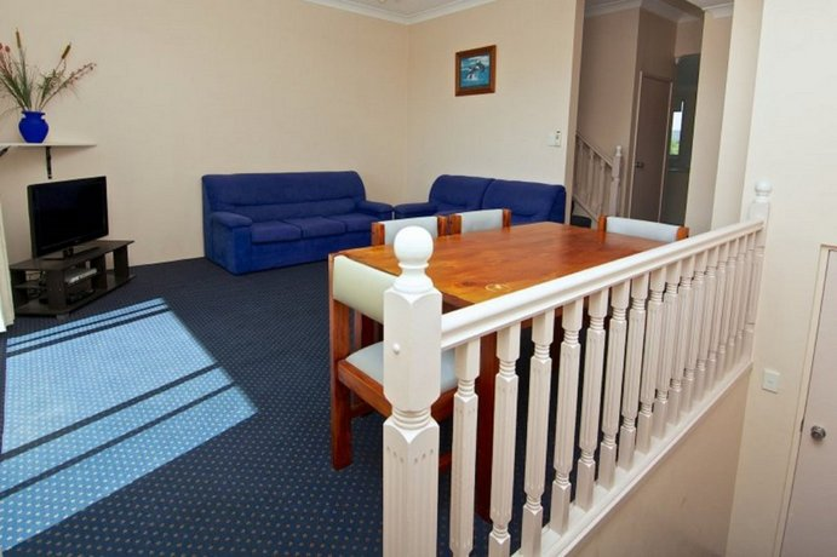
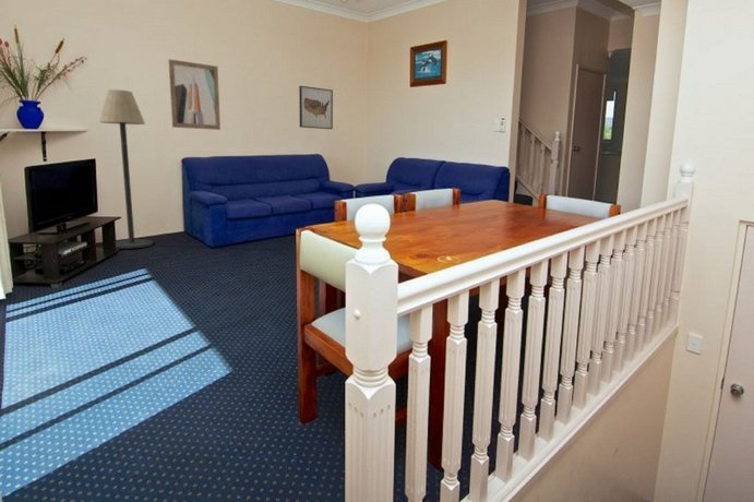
+ wall art (315, 108)
+ floor lamp (125, 170)
+ wall art (195, 96)
